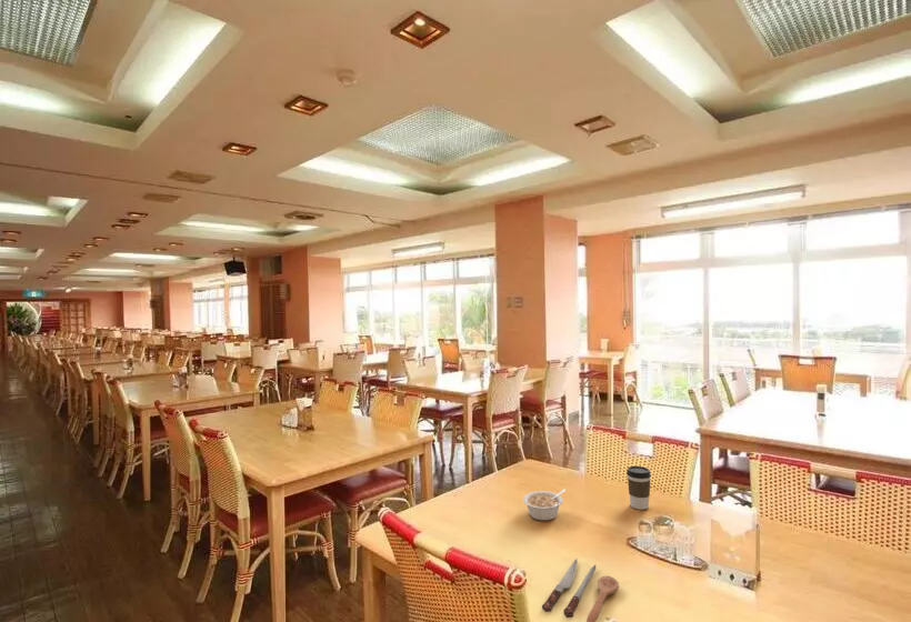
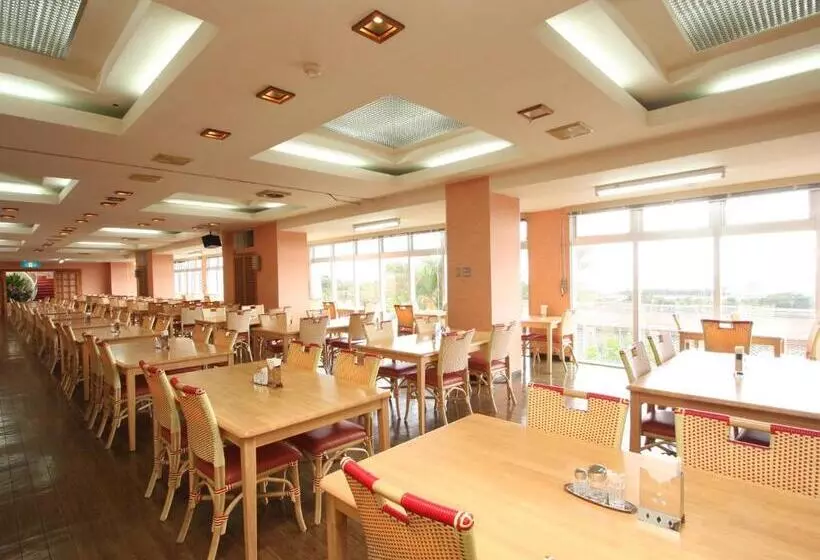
- coffee cup (639, 488)
- spoon (584, 588)
- legume (543, 504)
